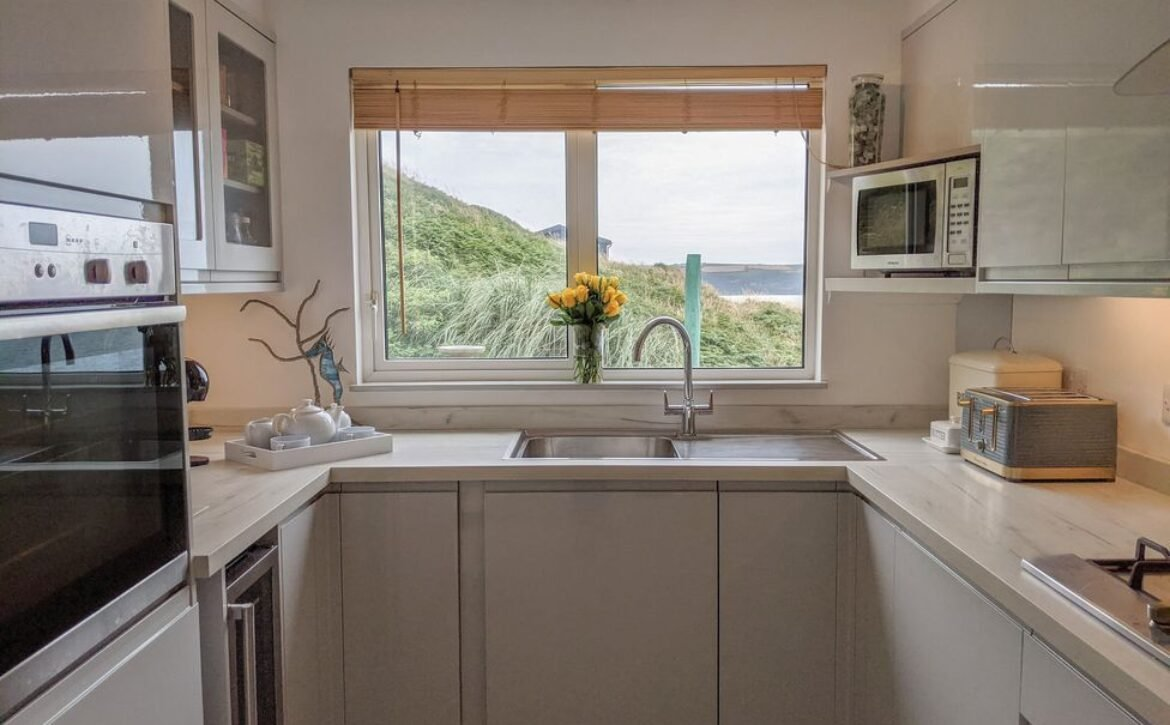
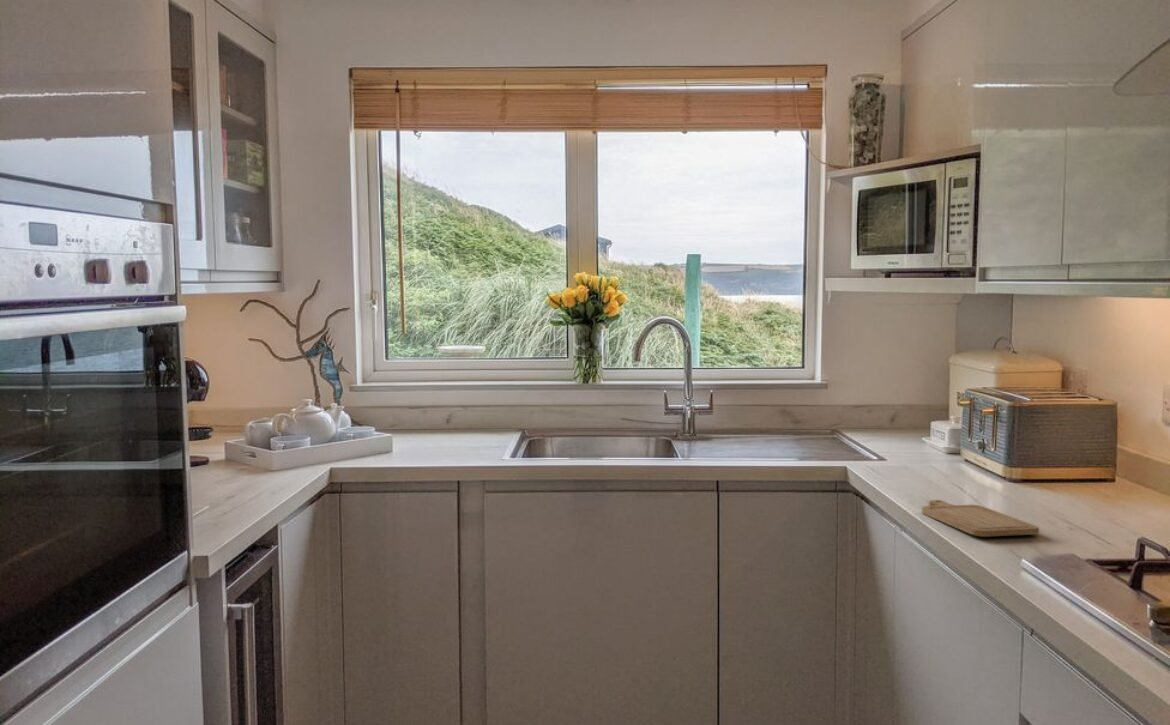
+ chopping board (969, 516)
